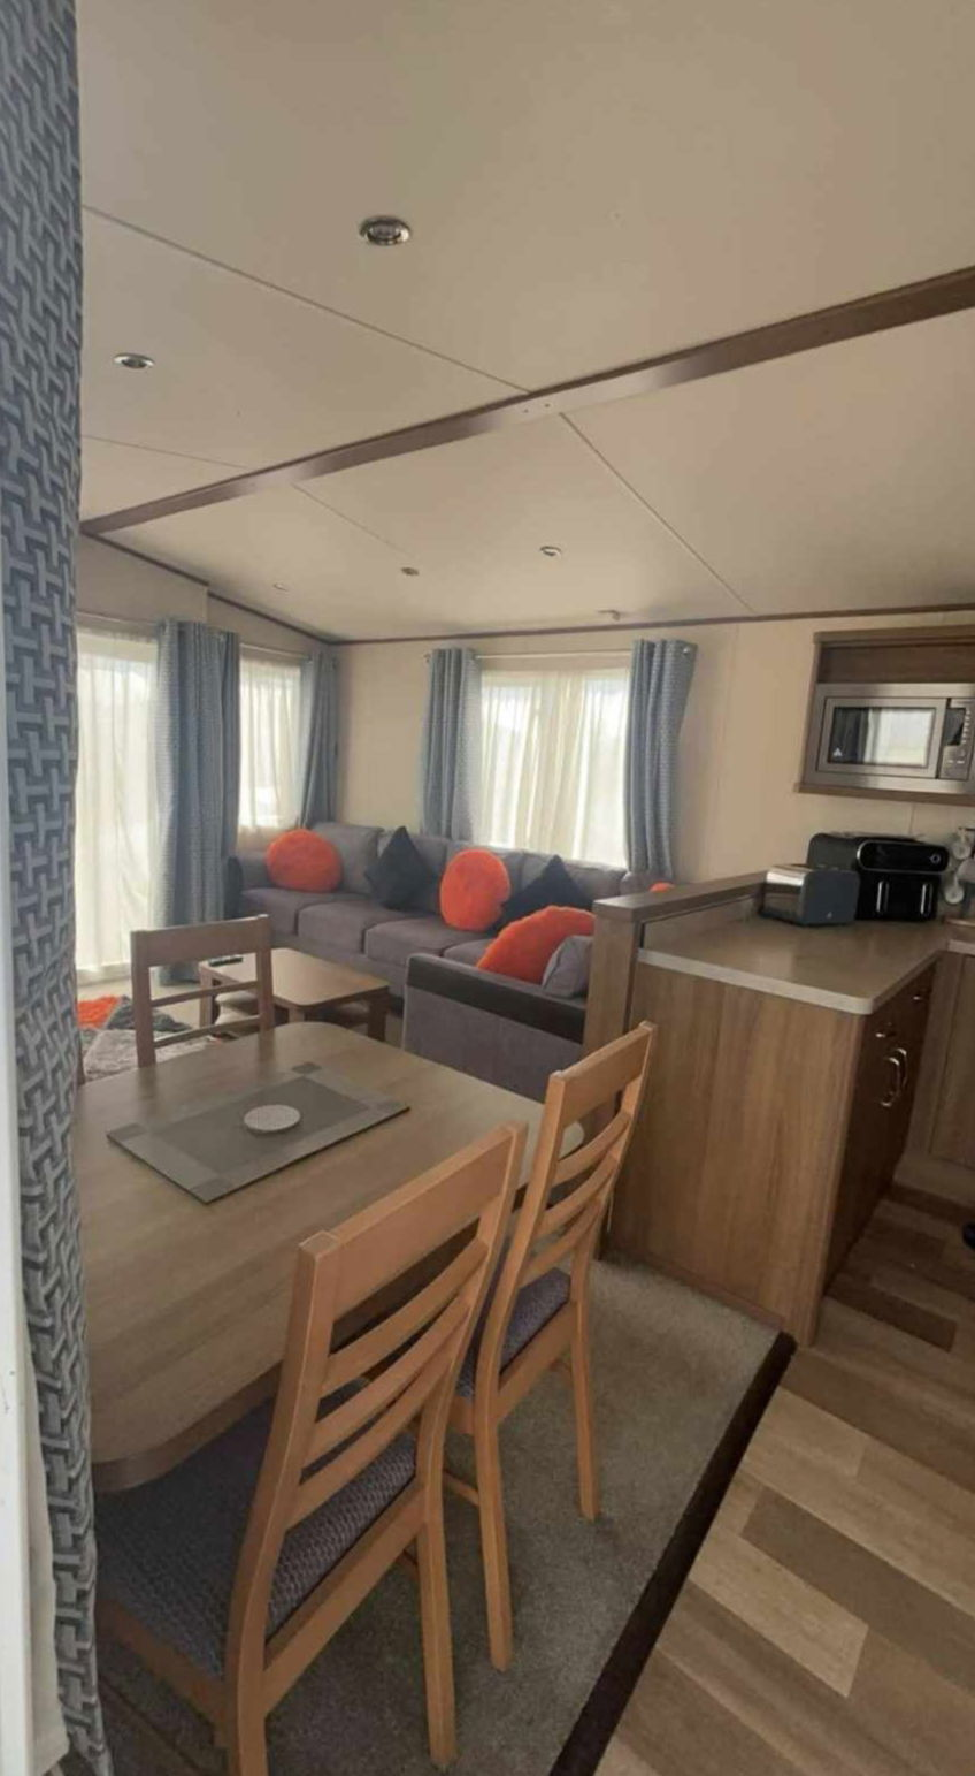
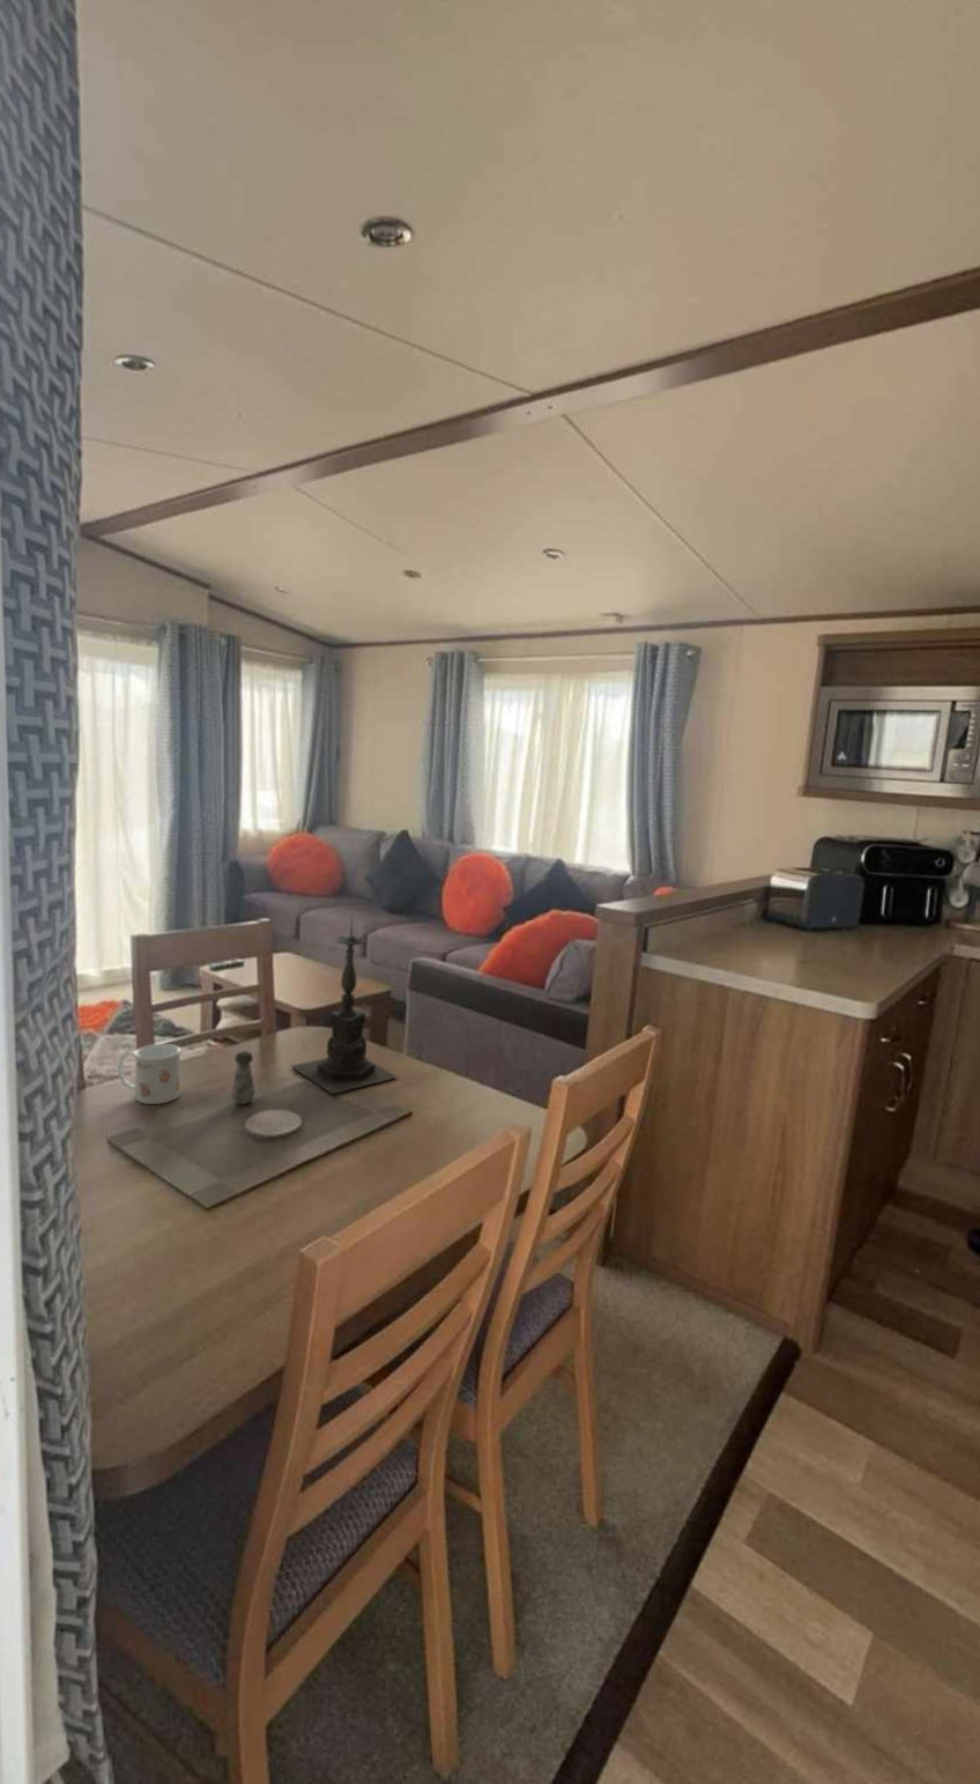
+ mug (148, 1072)
+ candle holder (345, 995)
+ salt shaker (243, 1077)
